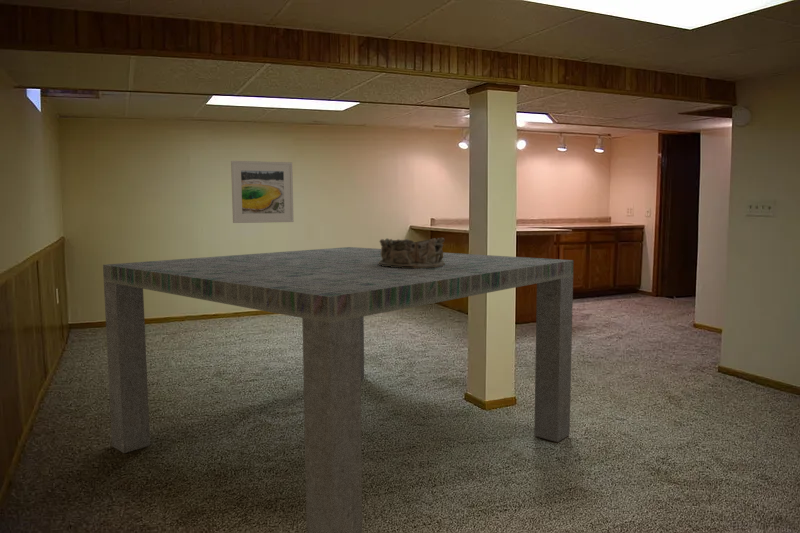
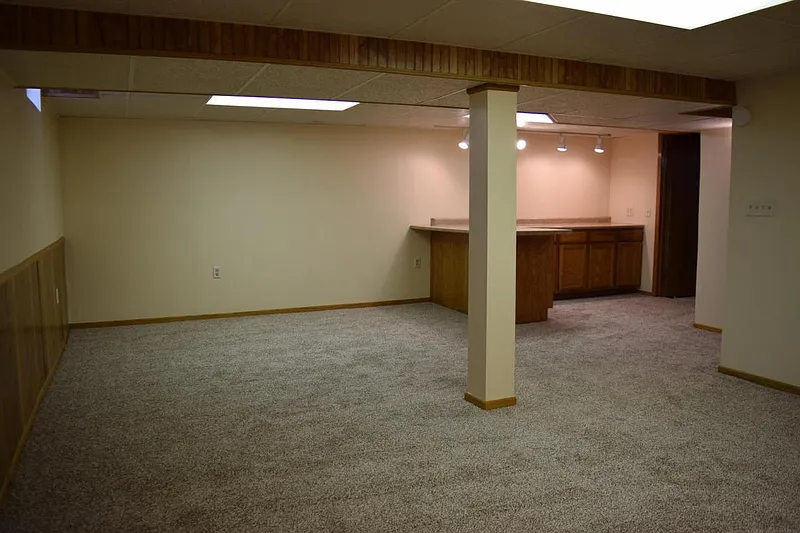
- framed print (263, 192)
- dining table (344, 352)
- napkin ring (411, 250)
